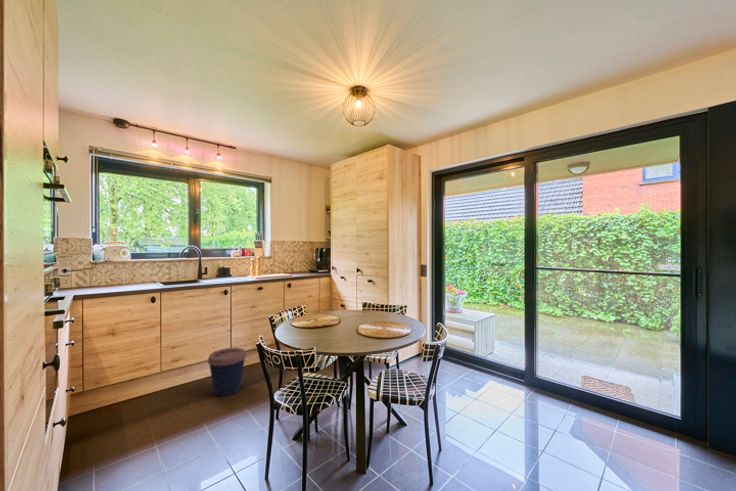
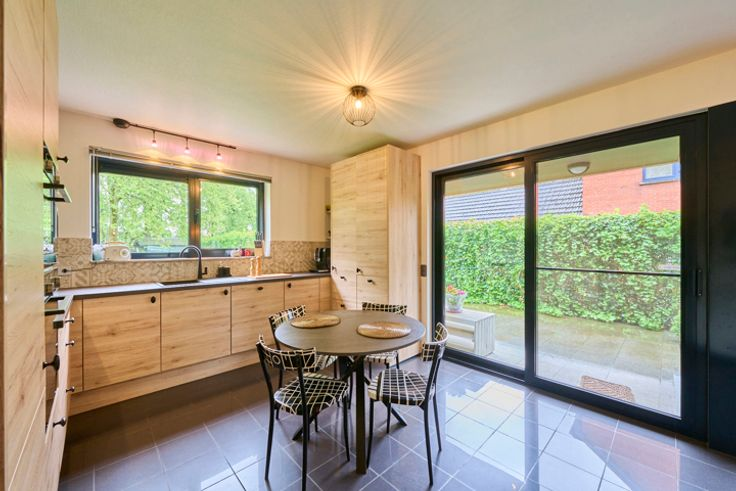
- coffee cup (227, 371)
